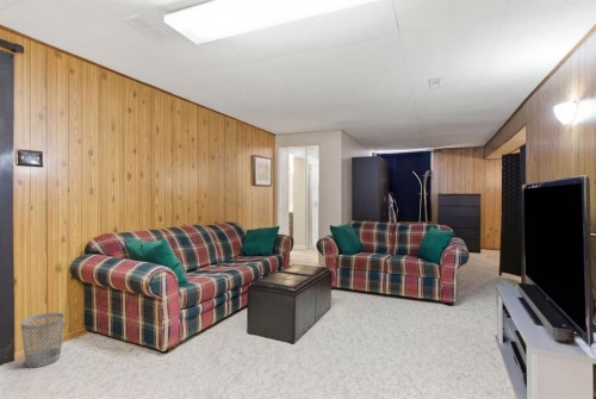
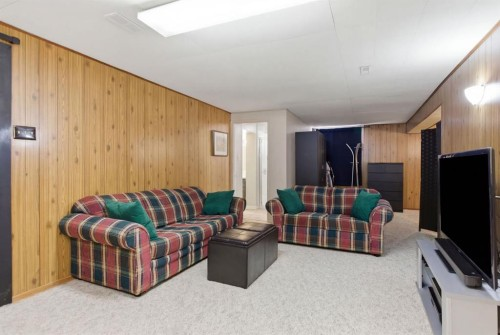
- wastebasket (43, 339)
